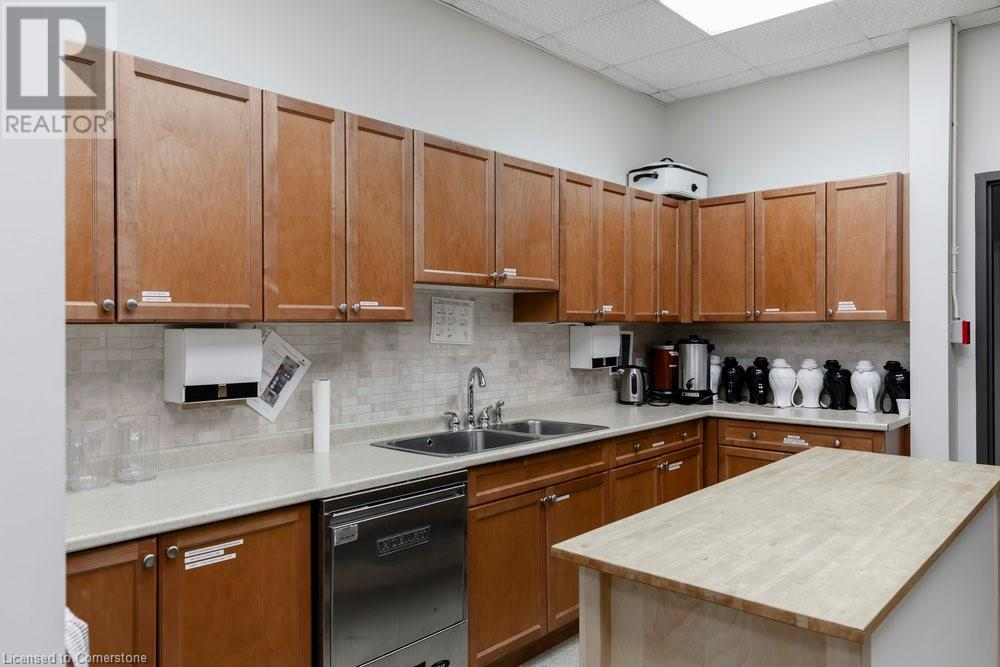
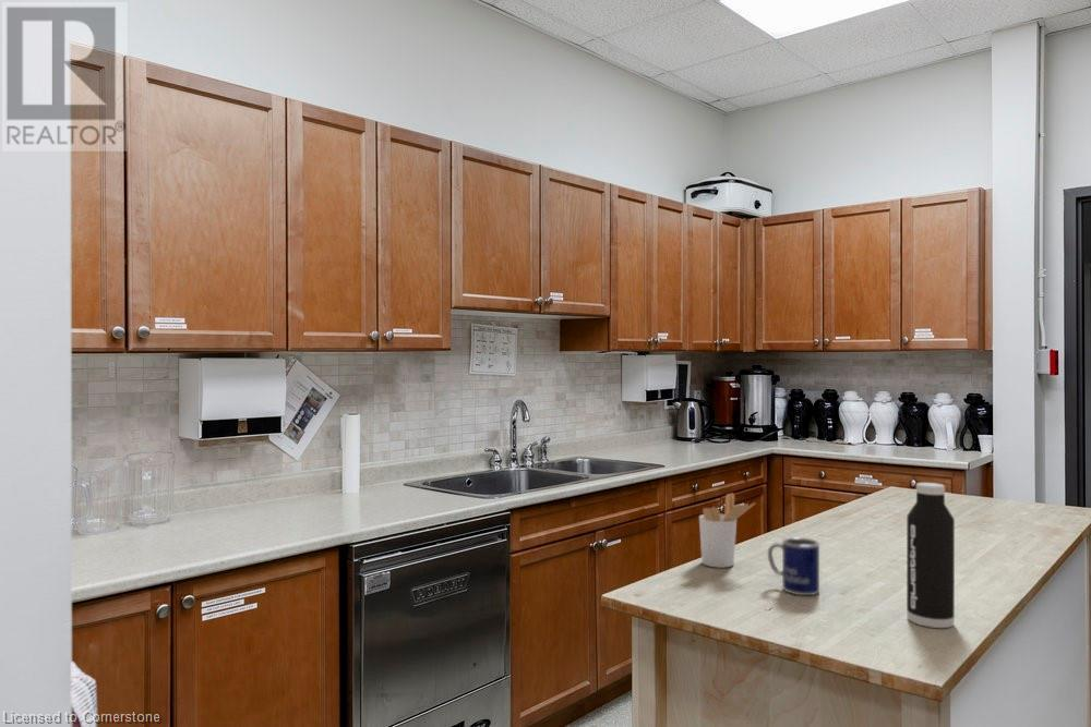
+ mug (792, 564)
+ utensil holder (726, 531)
+ water bottle (930, 553)
